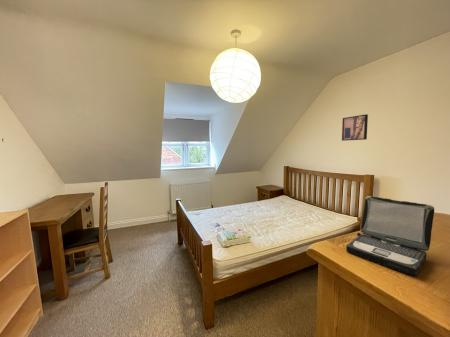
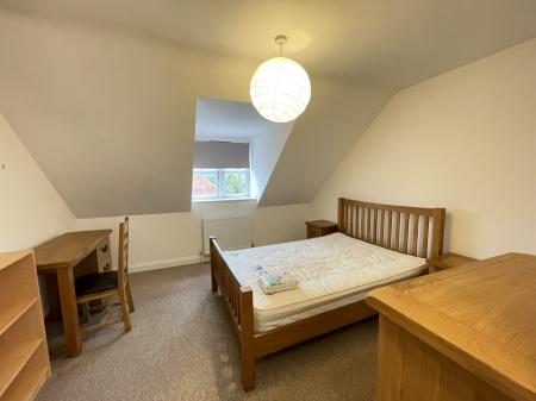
- wall art (354, 128)
- laptop (387, 228)
